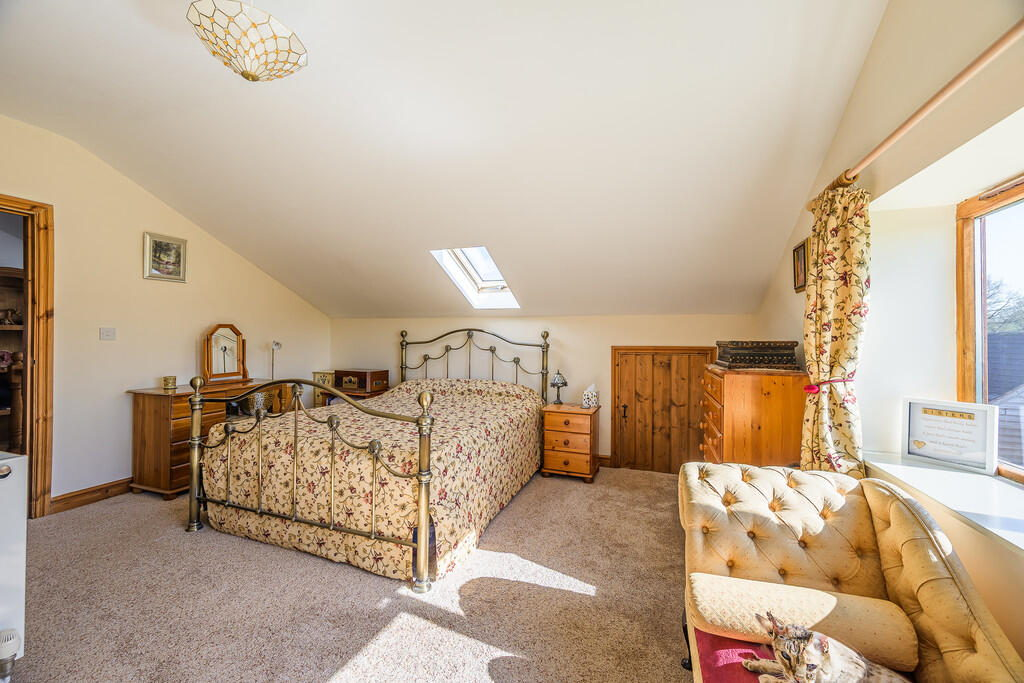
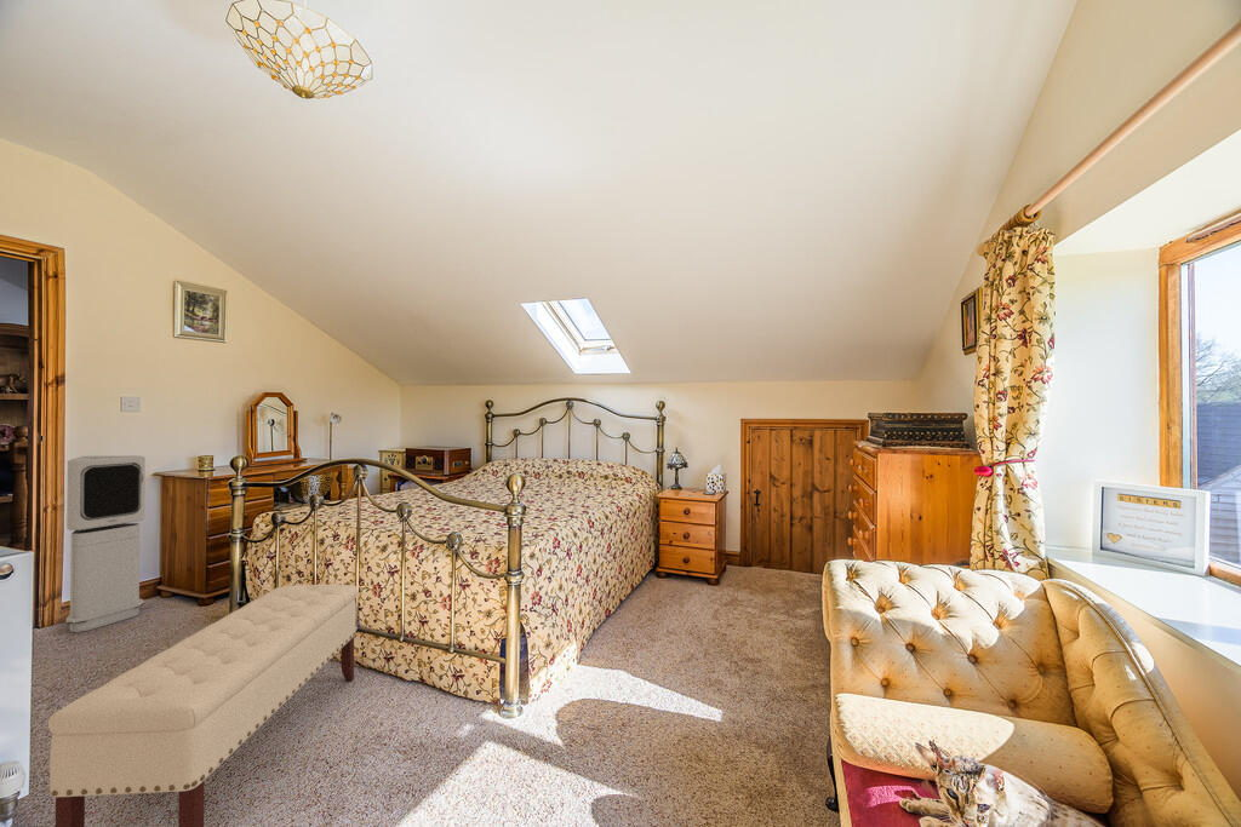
+ bench (244, 688)
+ air purifier (97, 538)
